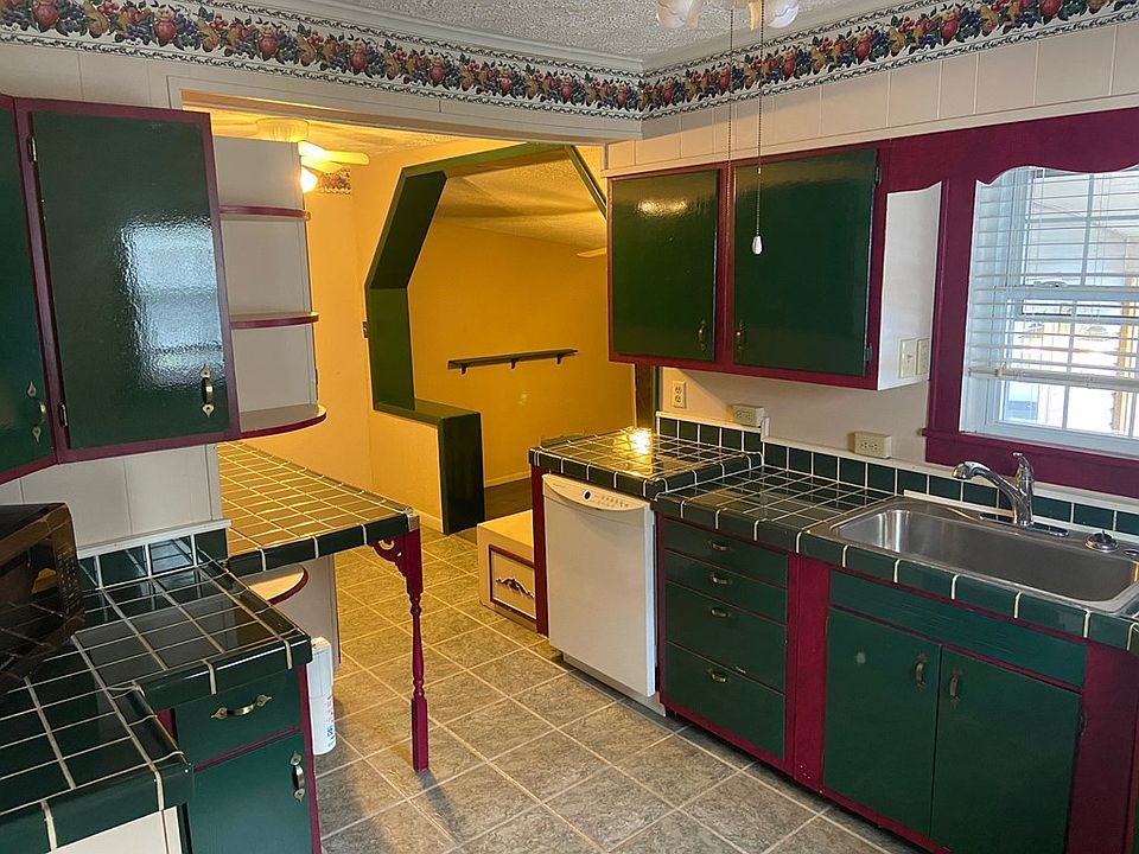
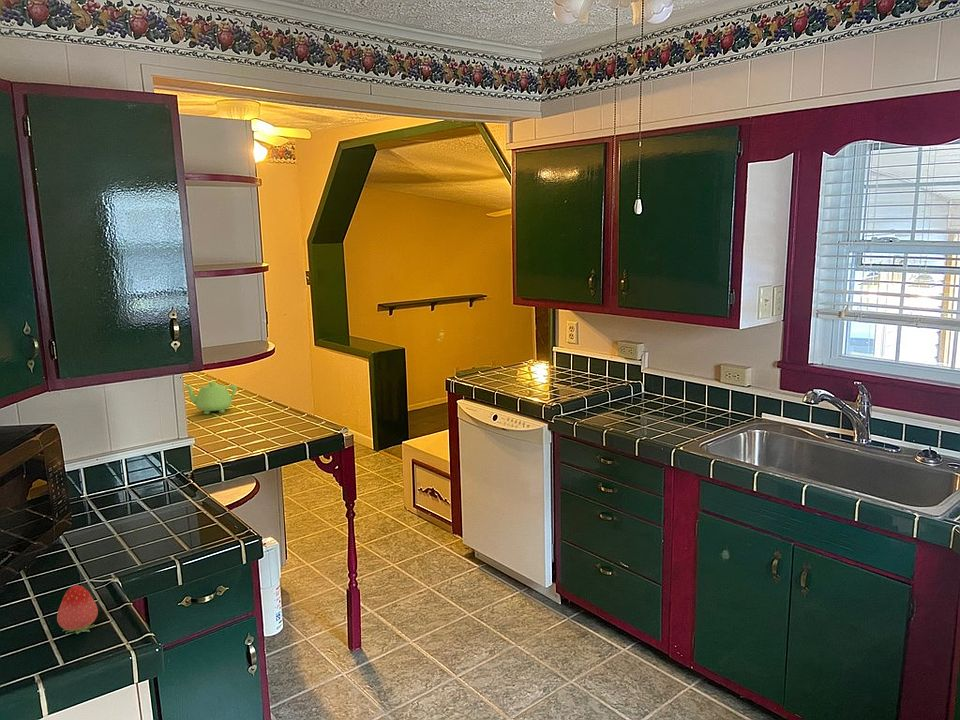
+ fruit (76, 607)
+ teapot (211, 396)
